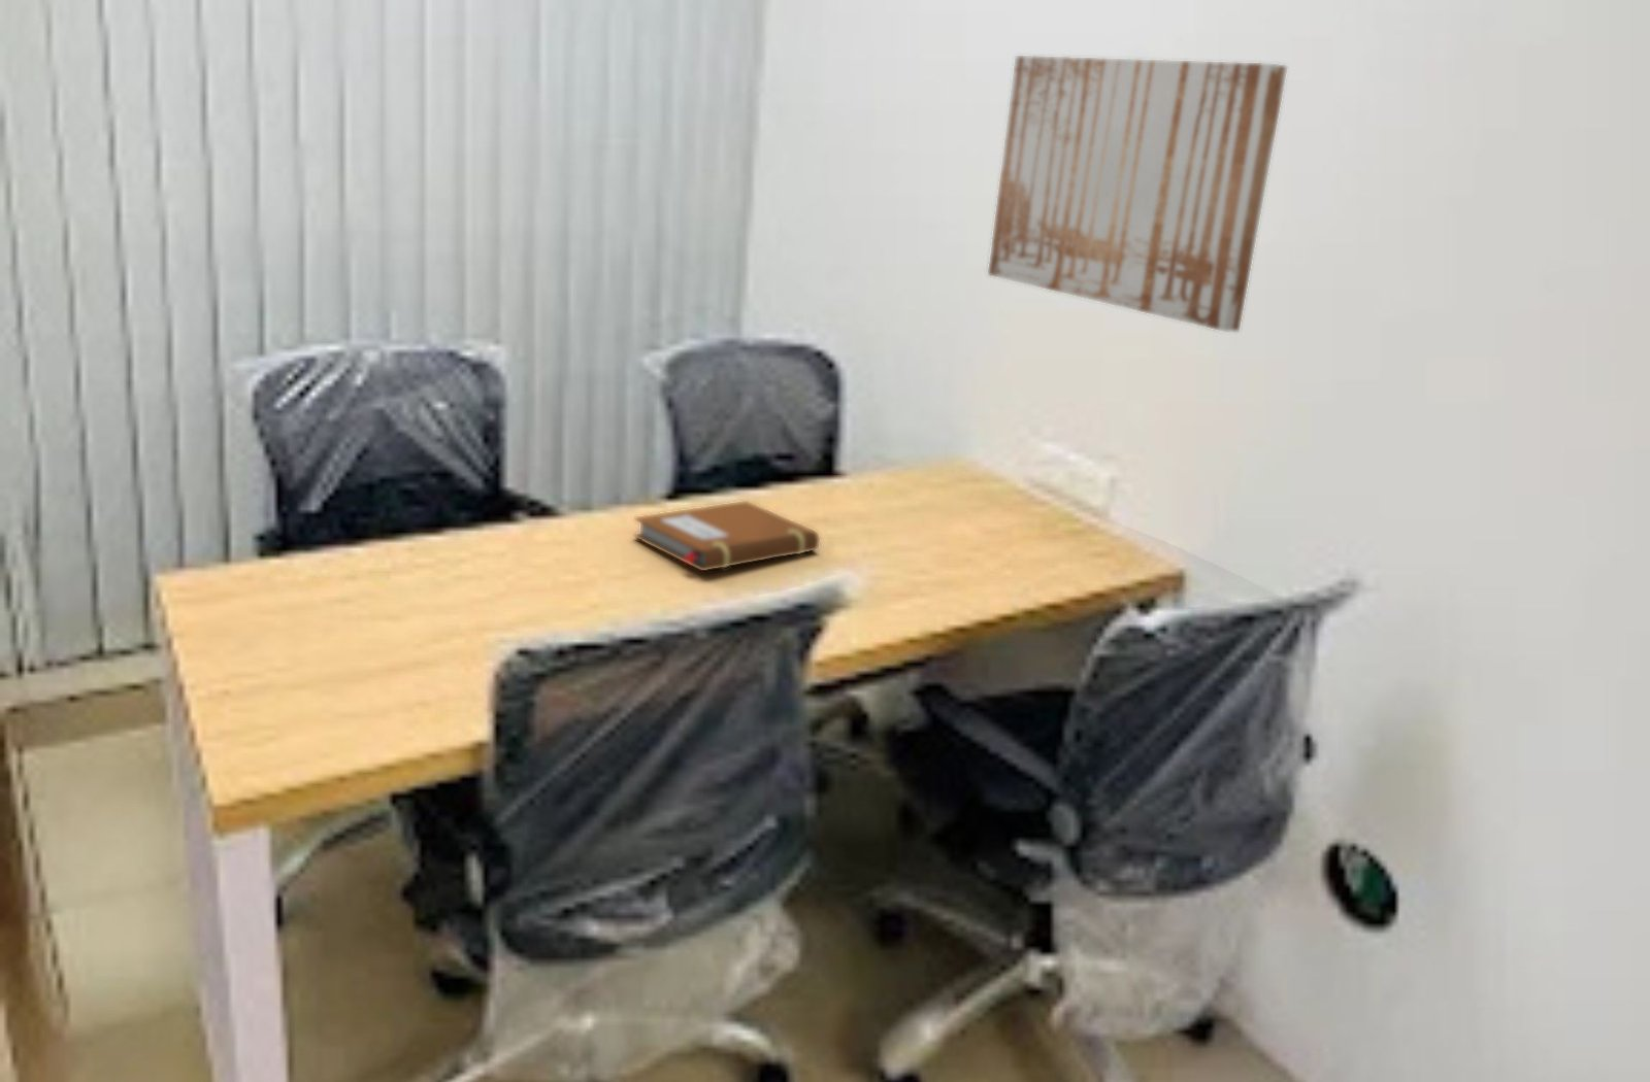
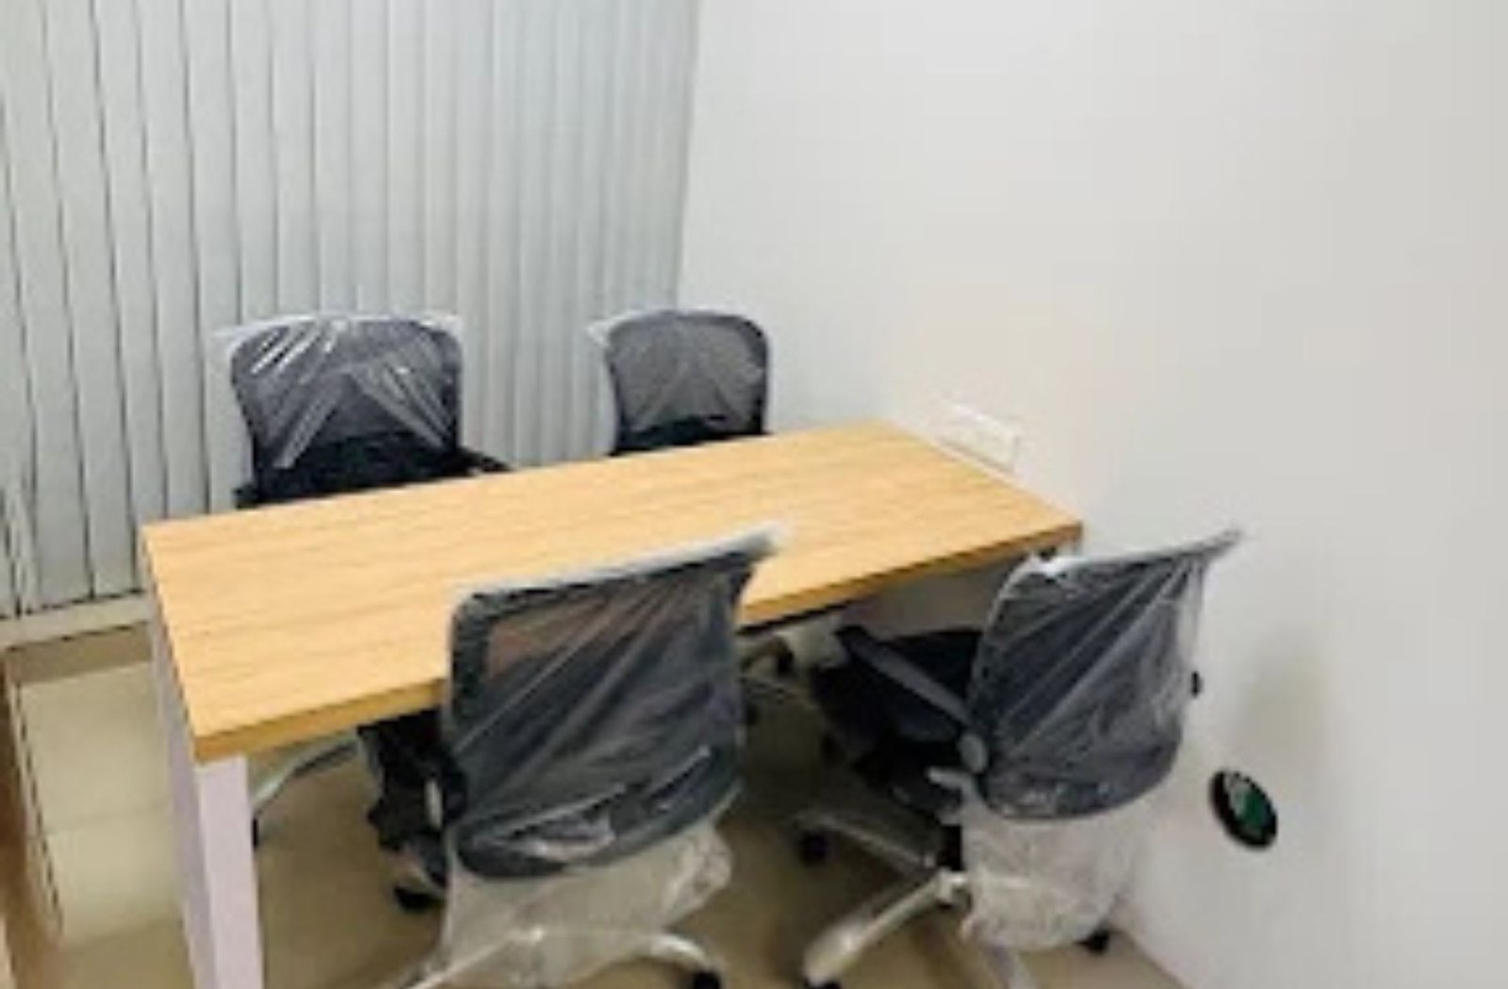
- wall art (1119, 184)
- notebook (724, 535)
